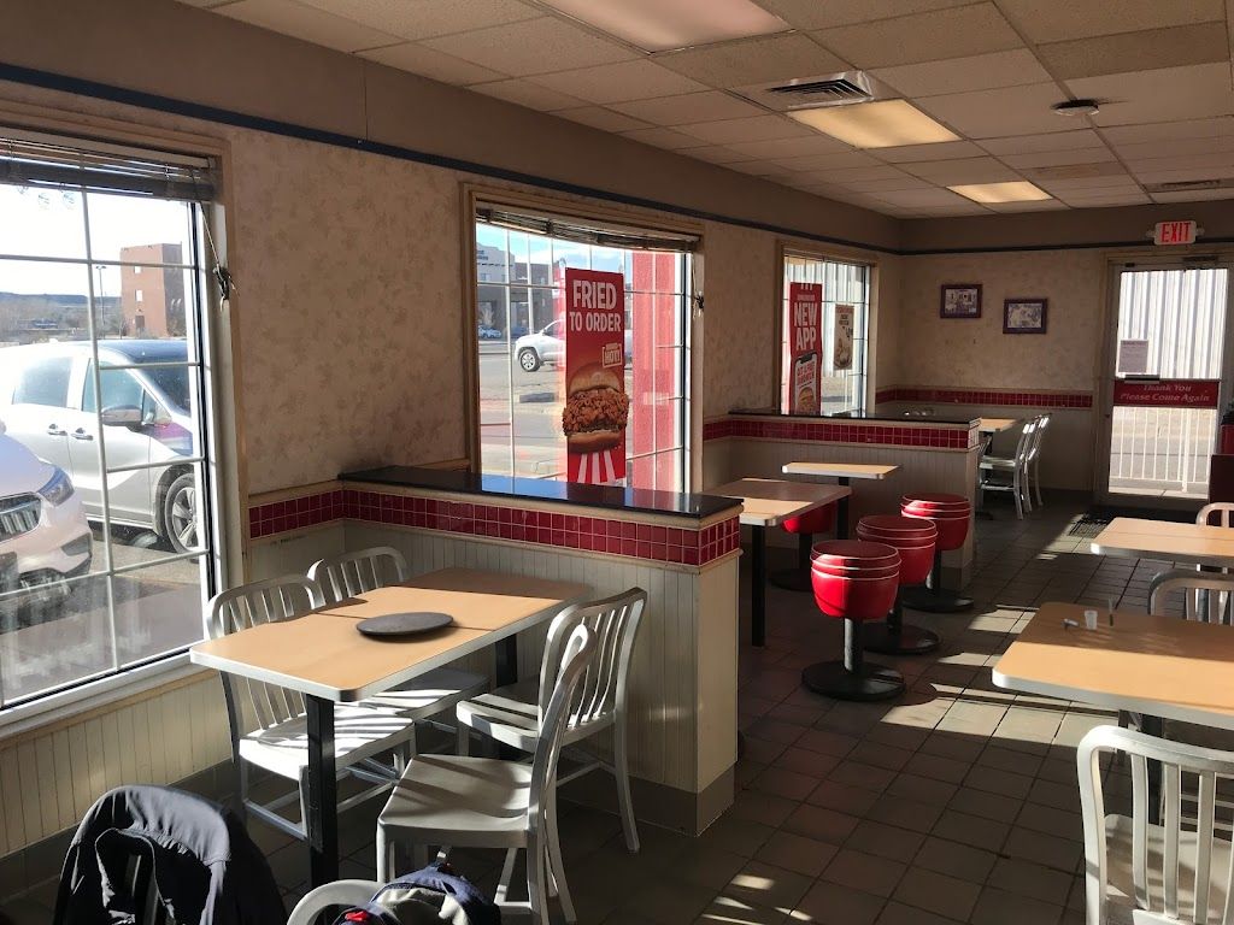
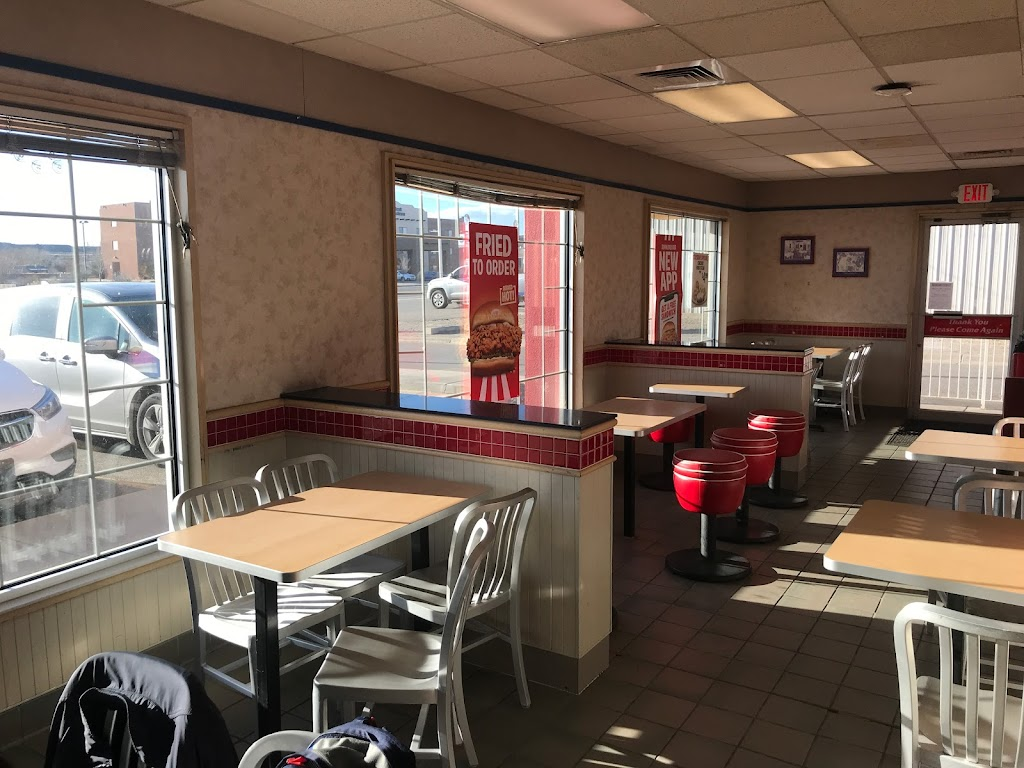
- plate (405, 623)
- cup (1092, 613)
